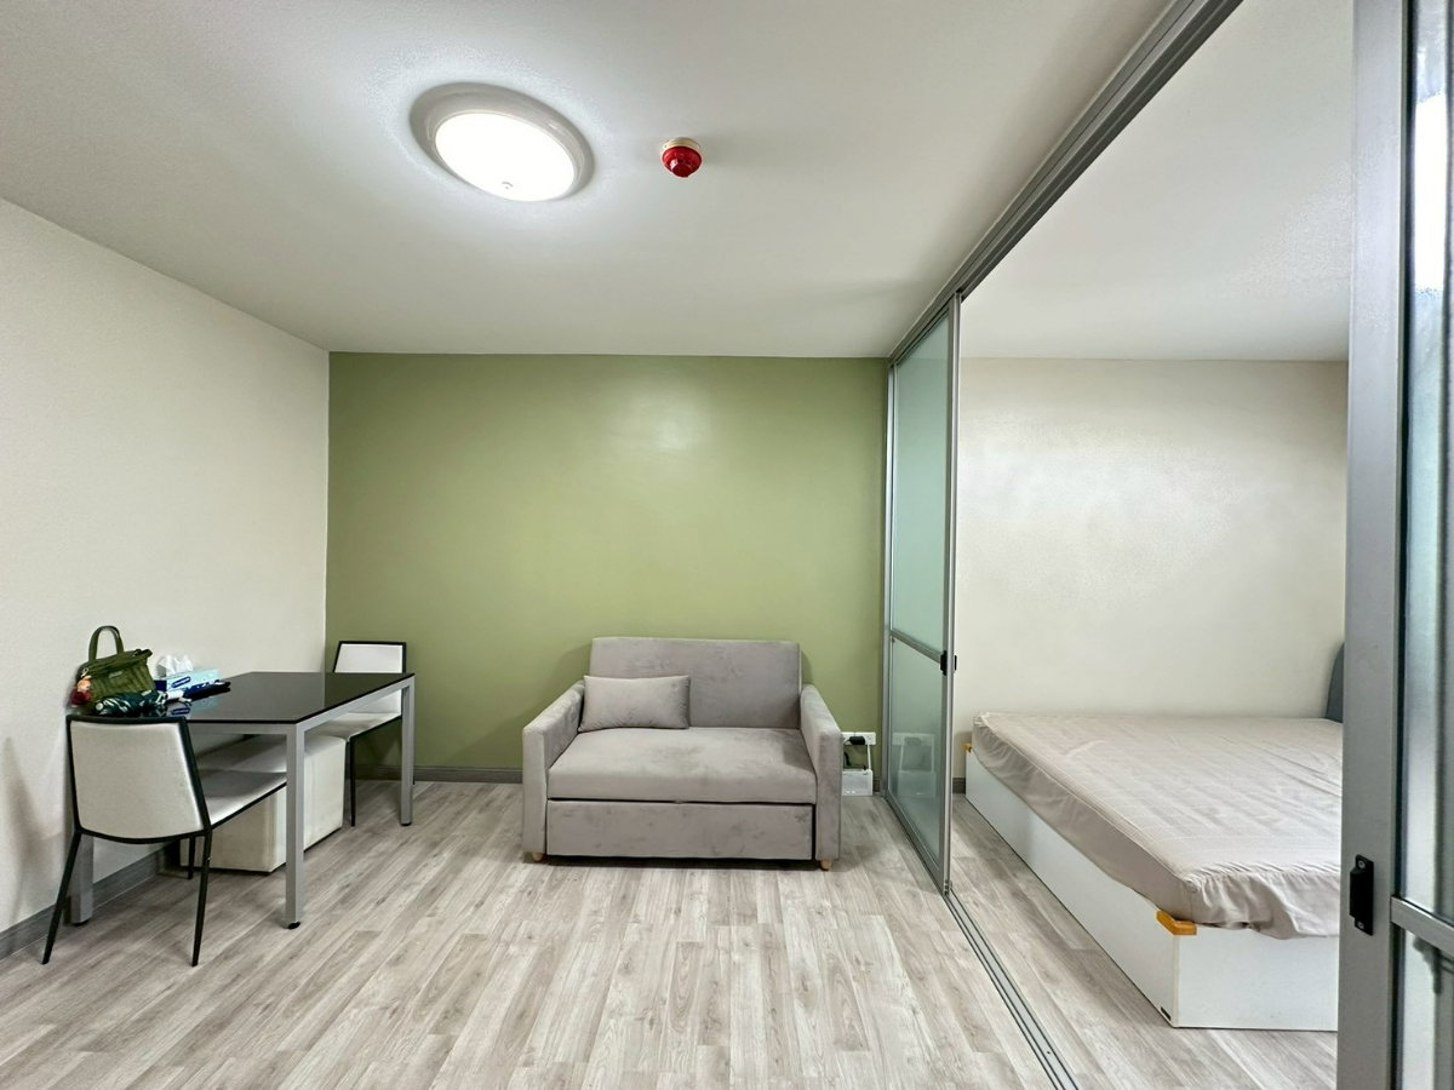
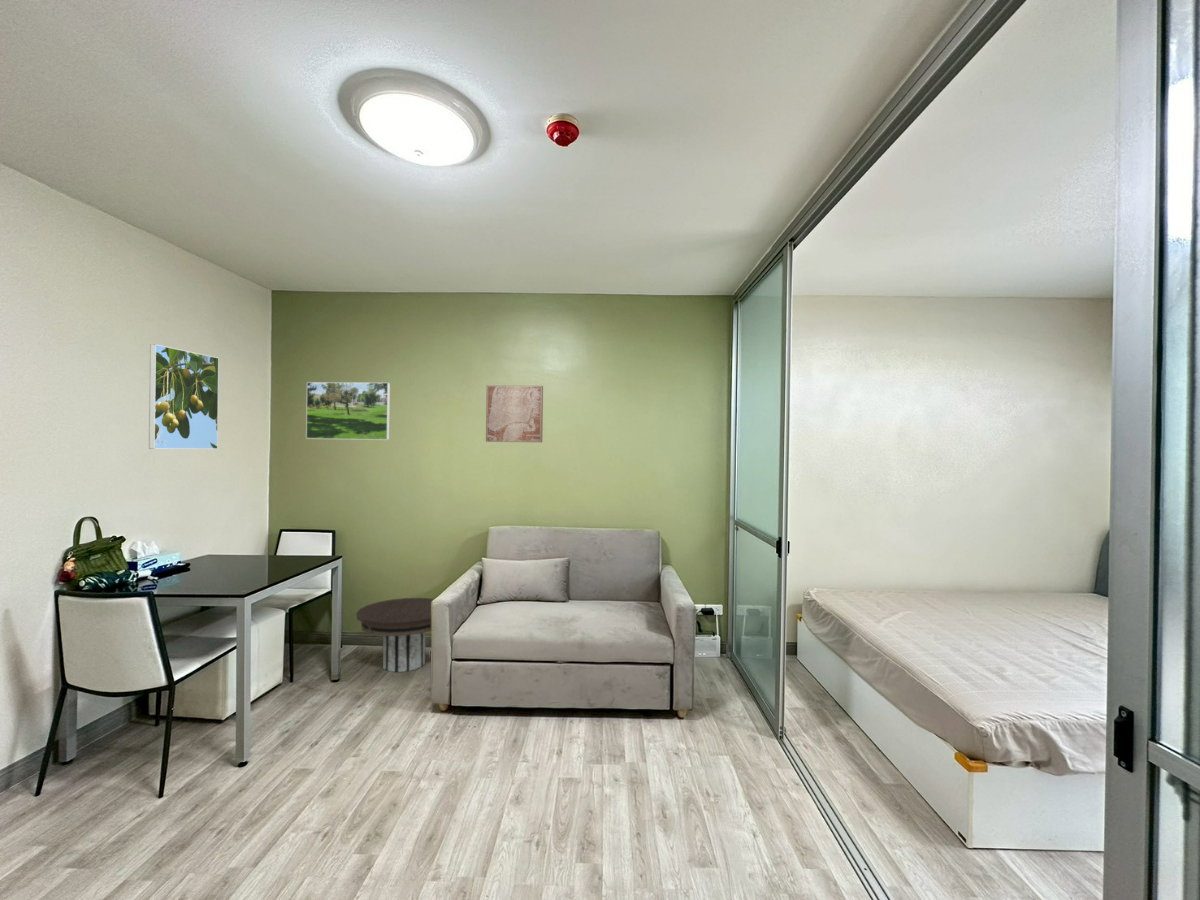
+ side table (404, 636)
+ wall art (514, 413)
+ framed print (186, 400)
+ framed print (347, 411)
